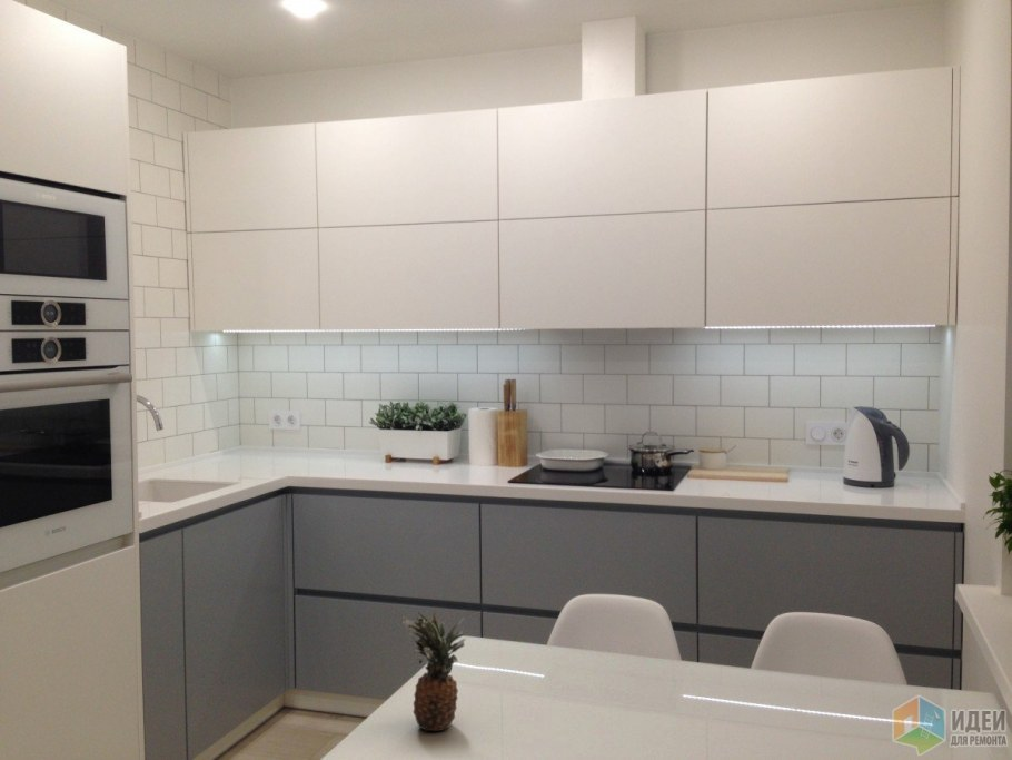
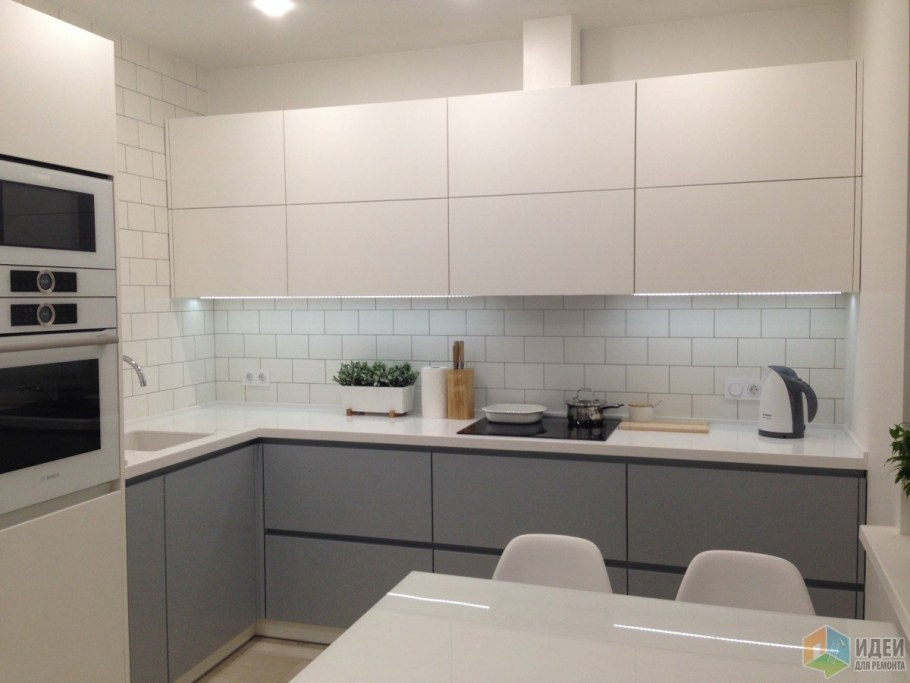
- fruit (433, 667)
